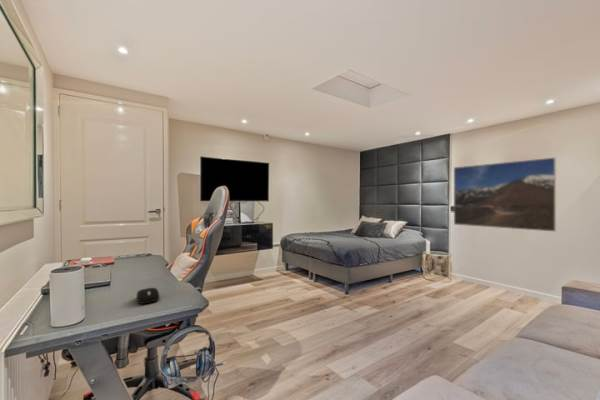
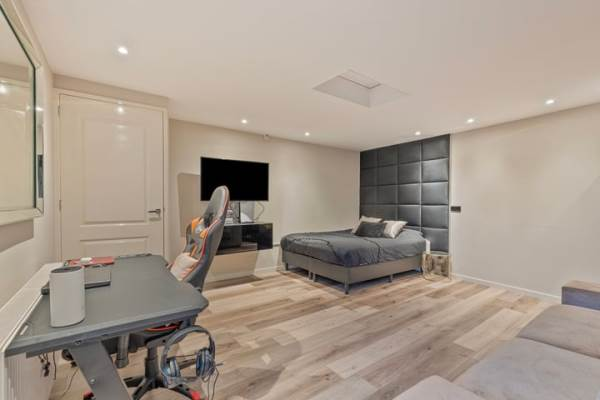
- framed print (498, 195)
- computer mouse (147, 293)
